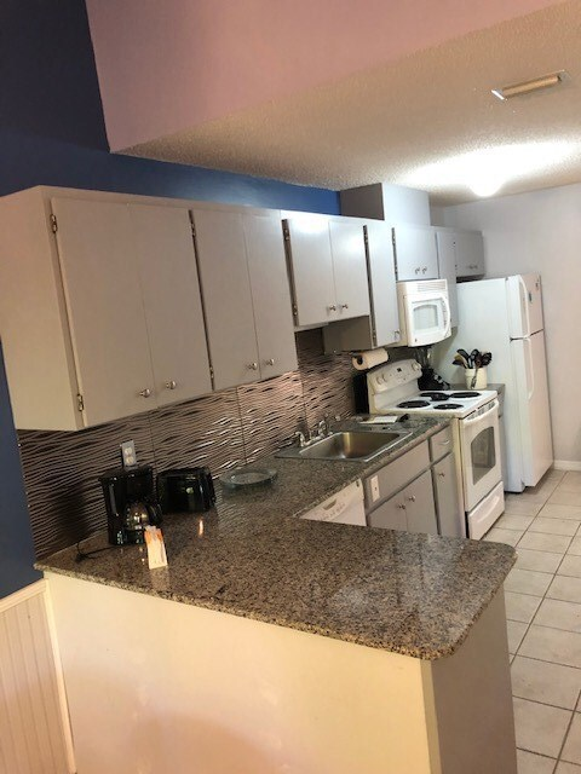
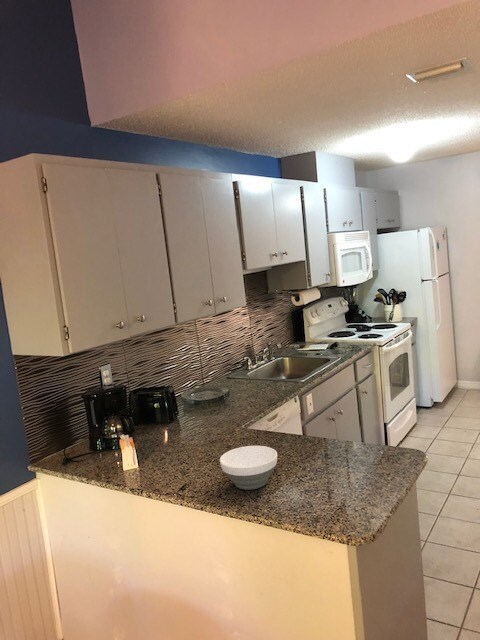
+ bowl (249, 469)
